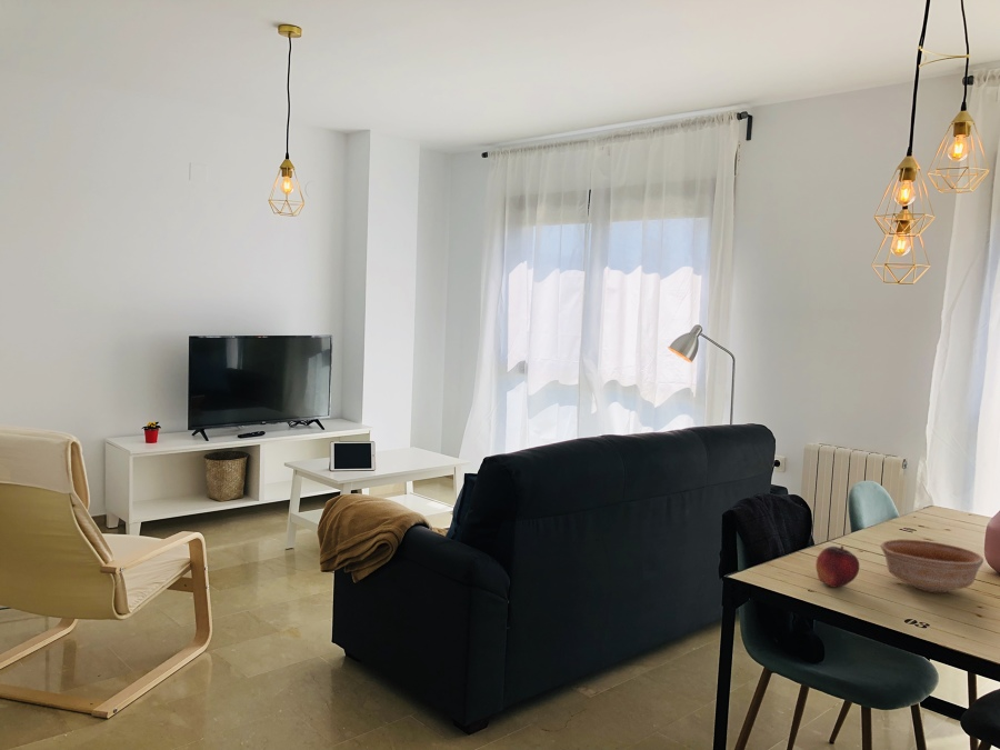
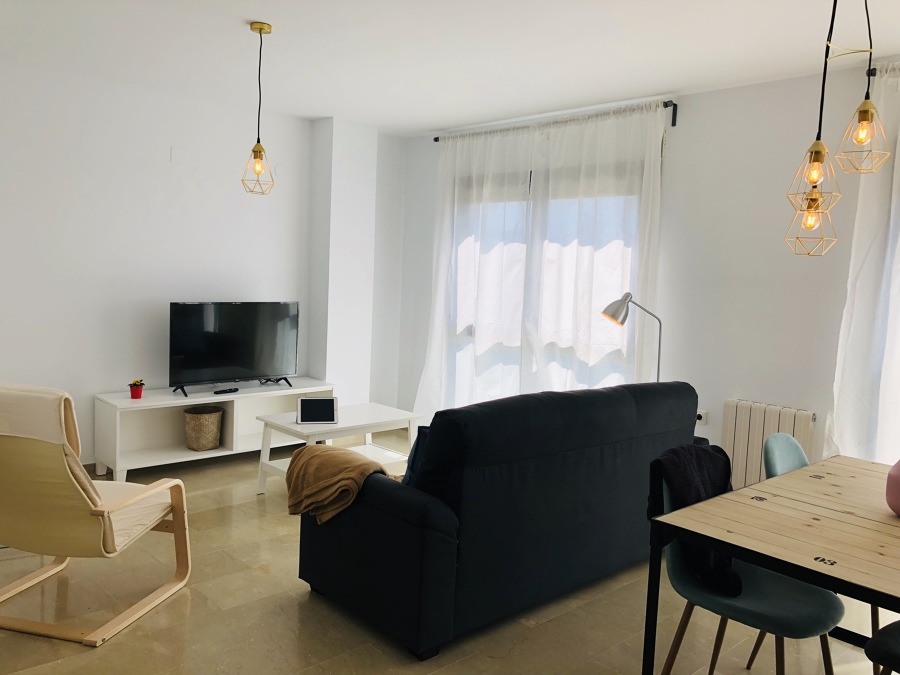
- fruit (837, 566)
- bowl (929, 568)
